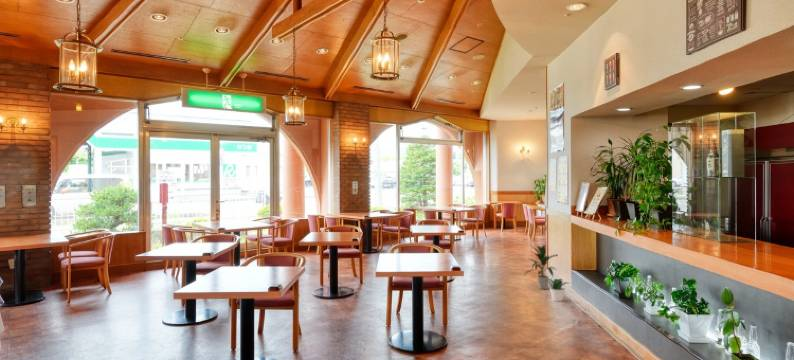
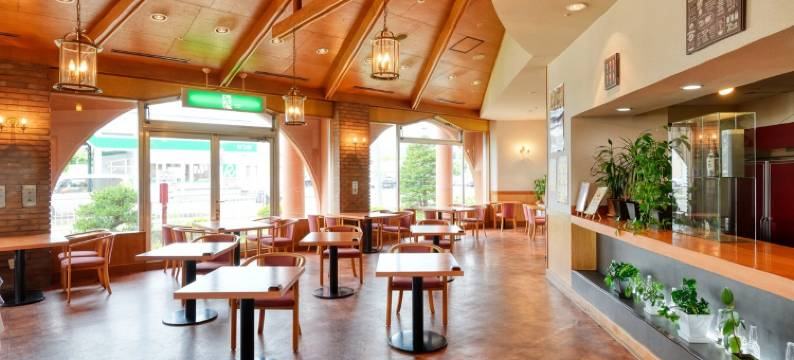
- indoor plant (540, 265)
- potted plant (555, 289)
